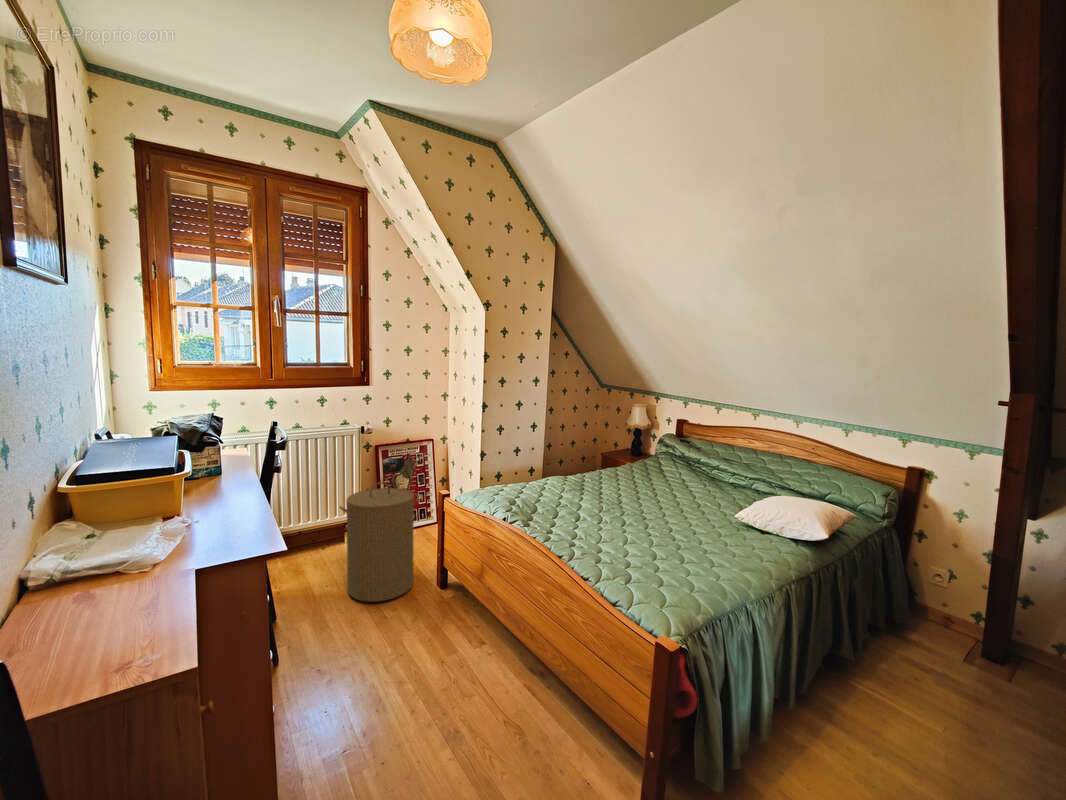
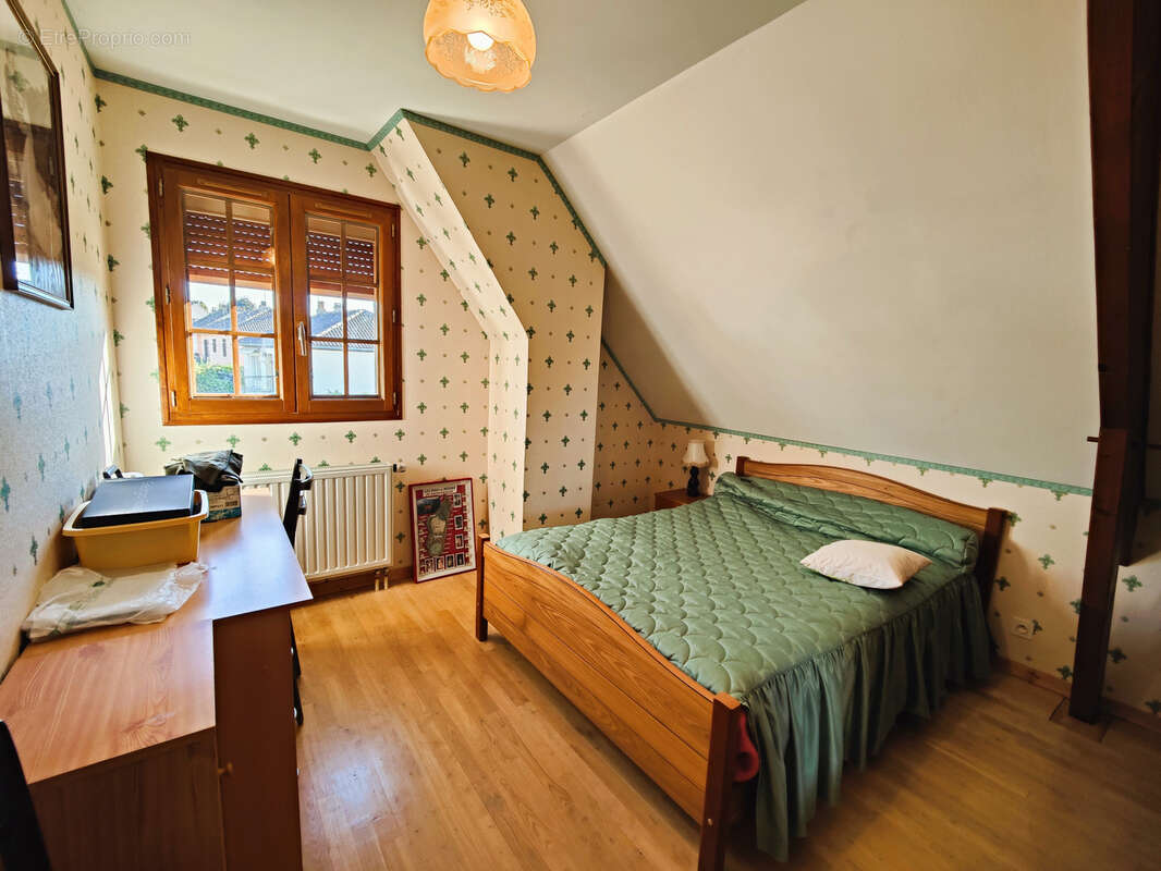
- laundry hamper (381, 534)
